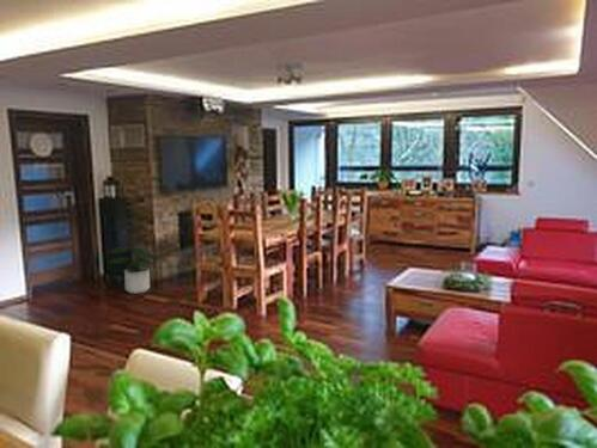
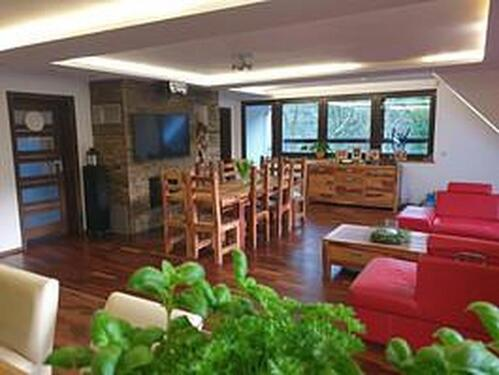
- potted plant (138, 268)
